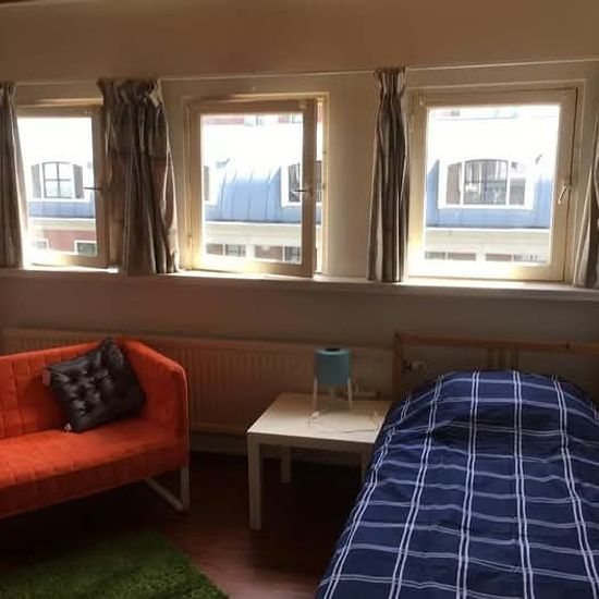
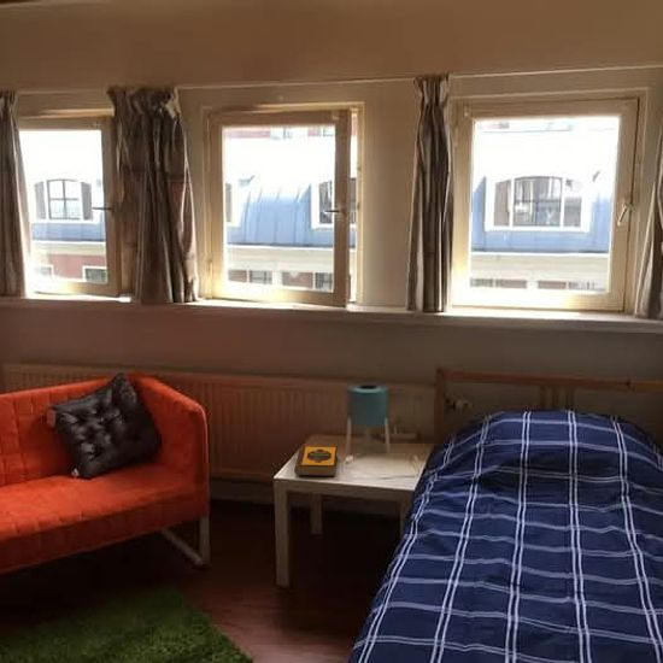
+ hardback book (316, 460)
